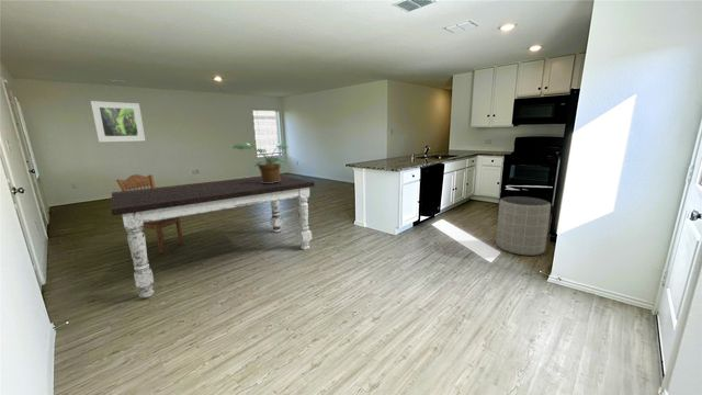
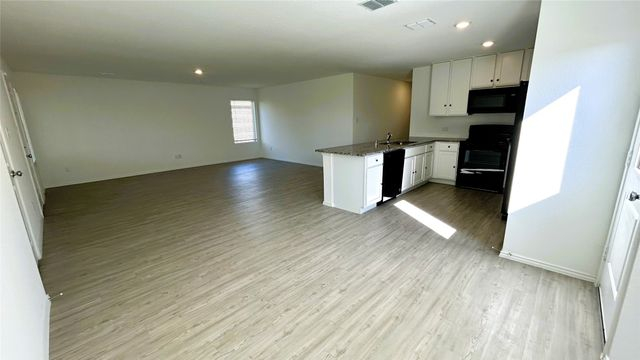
- dining table (219, 210)
- potted plant (265, 162)
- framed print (120, 122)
- trash can (521, 224)
- dining chair (155, 221)
